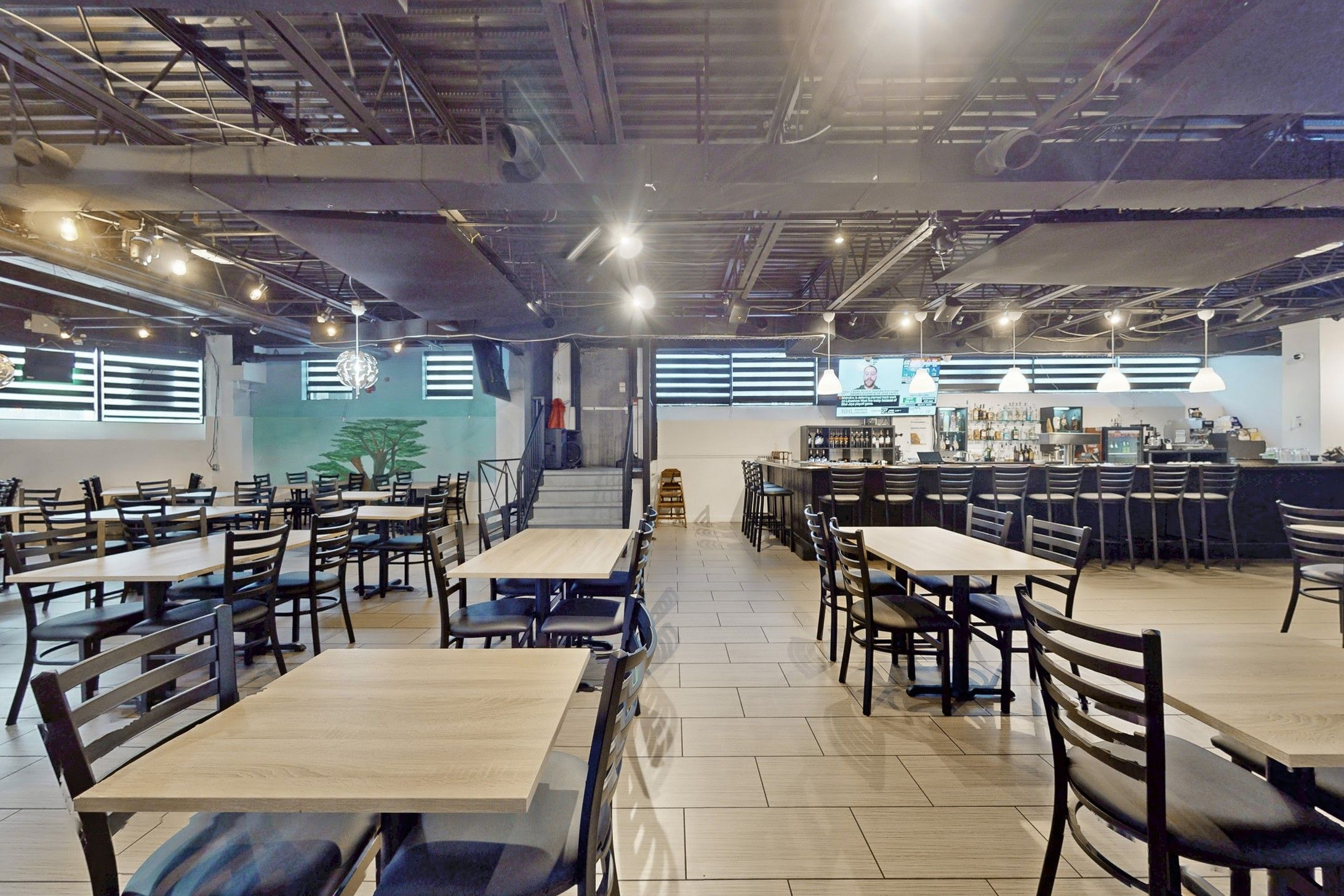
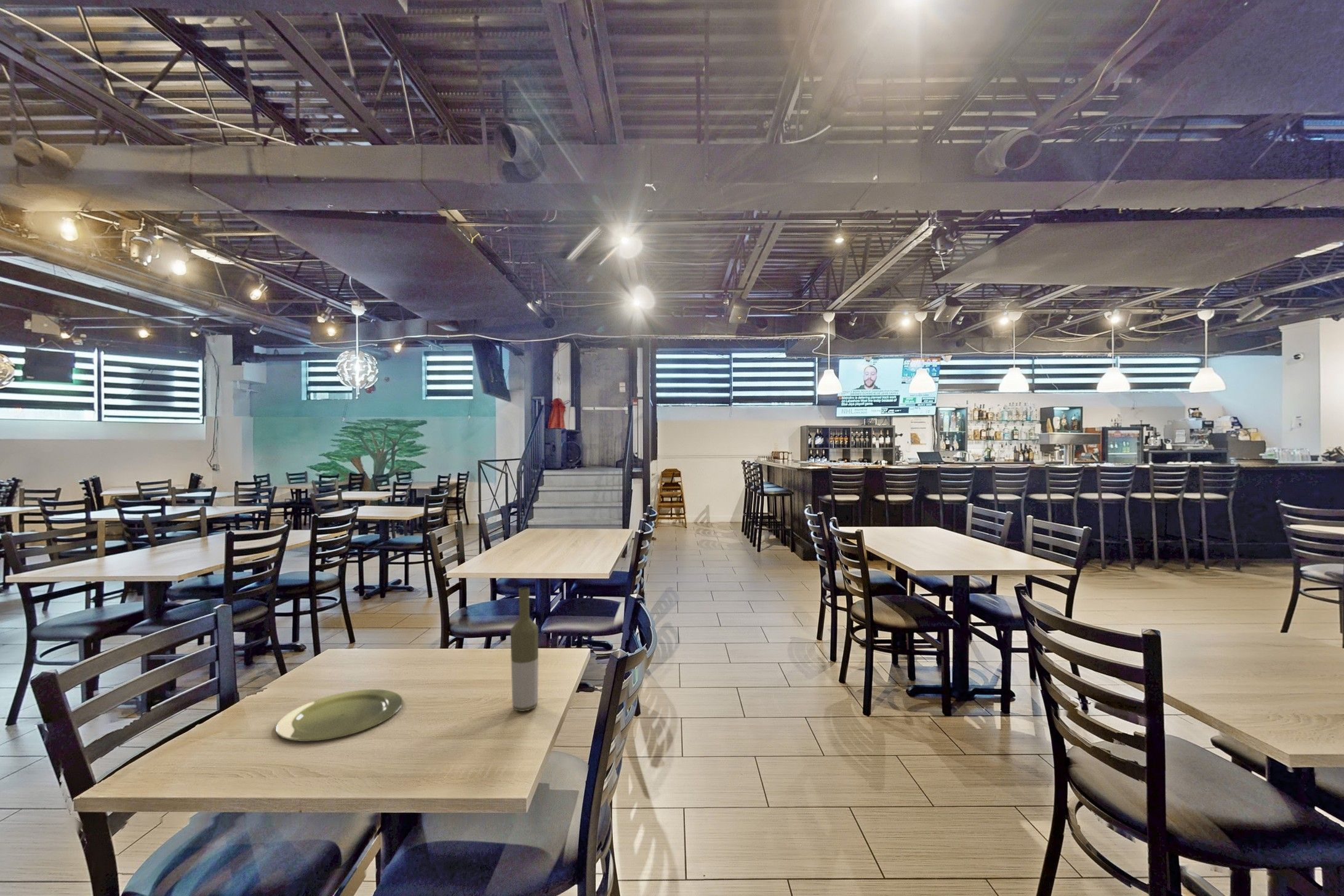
+ plate (342, 713)
+ bottle (524, 647)
